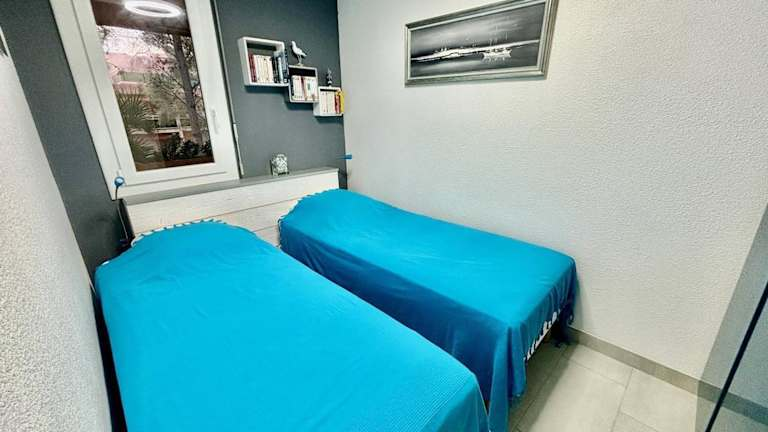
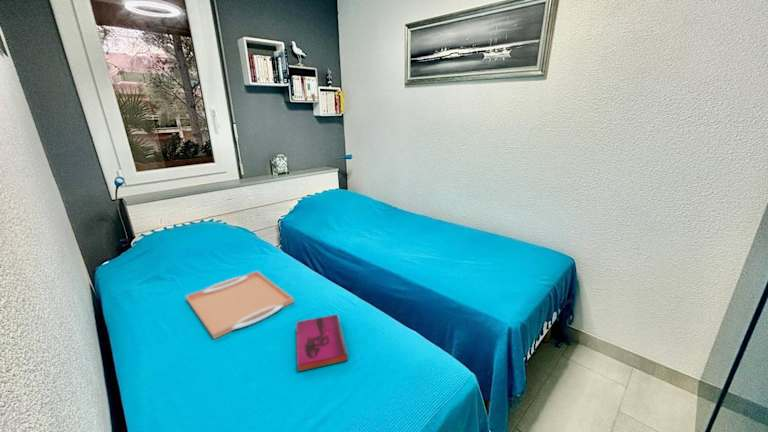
+ serving tray (239, 299)
+ hardback book (320, 339)
